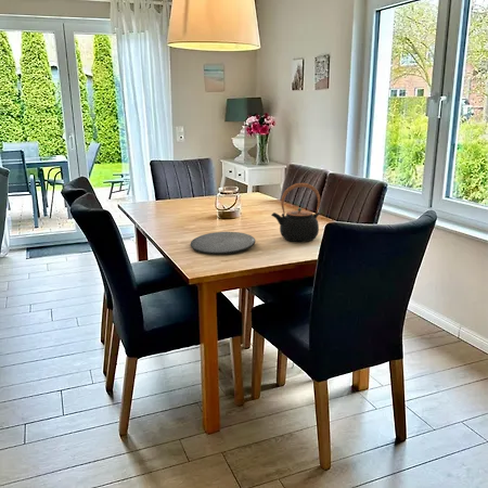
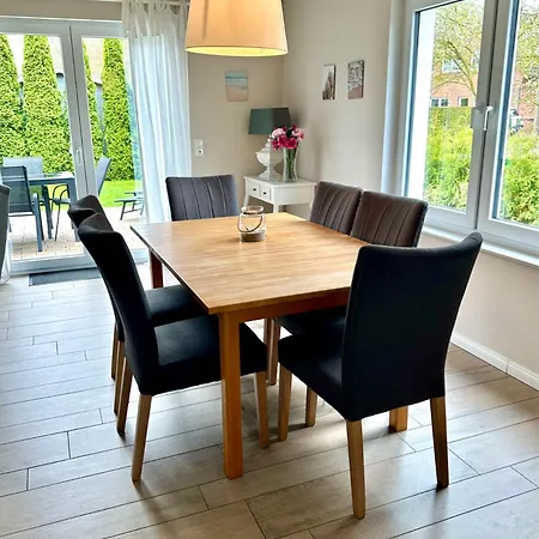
- teapot (295, 210)
- plate (222, 242)
